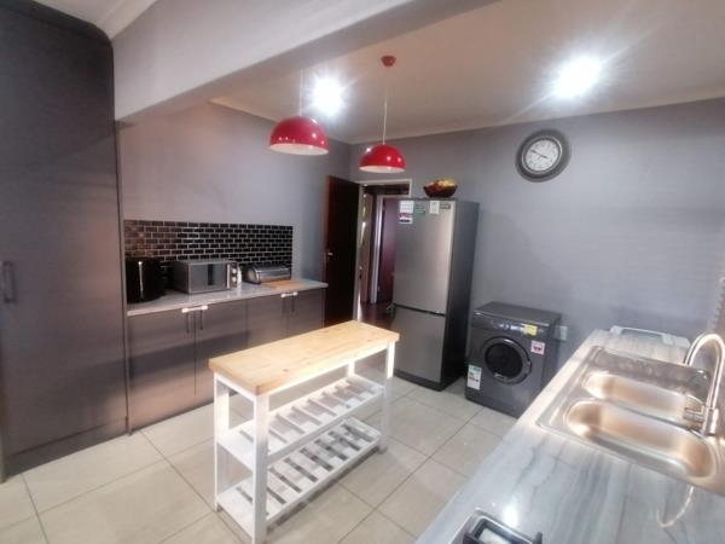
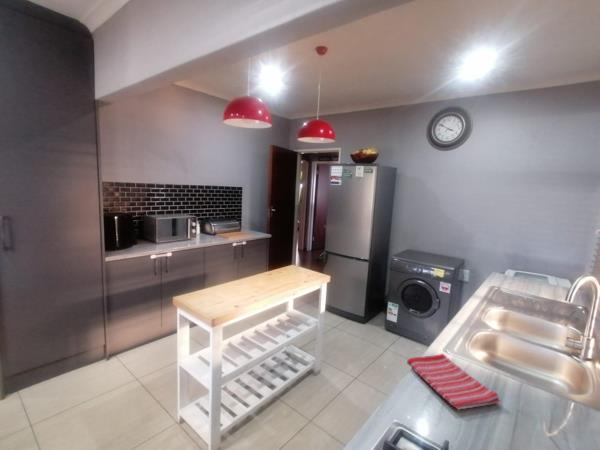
+ dish towel (449, 378)
